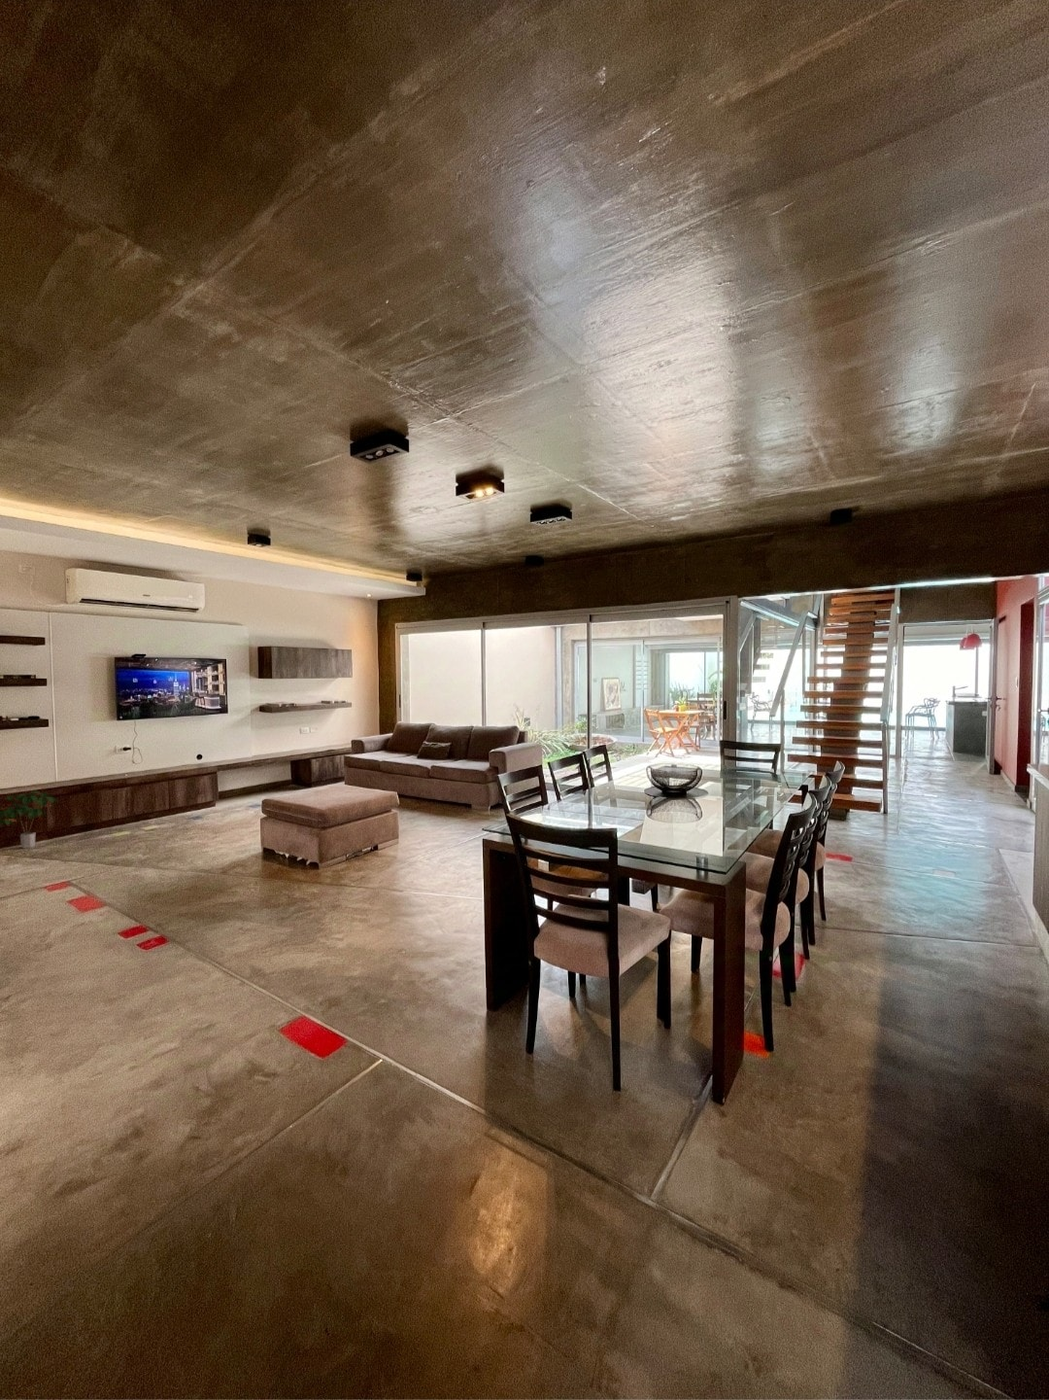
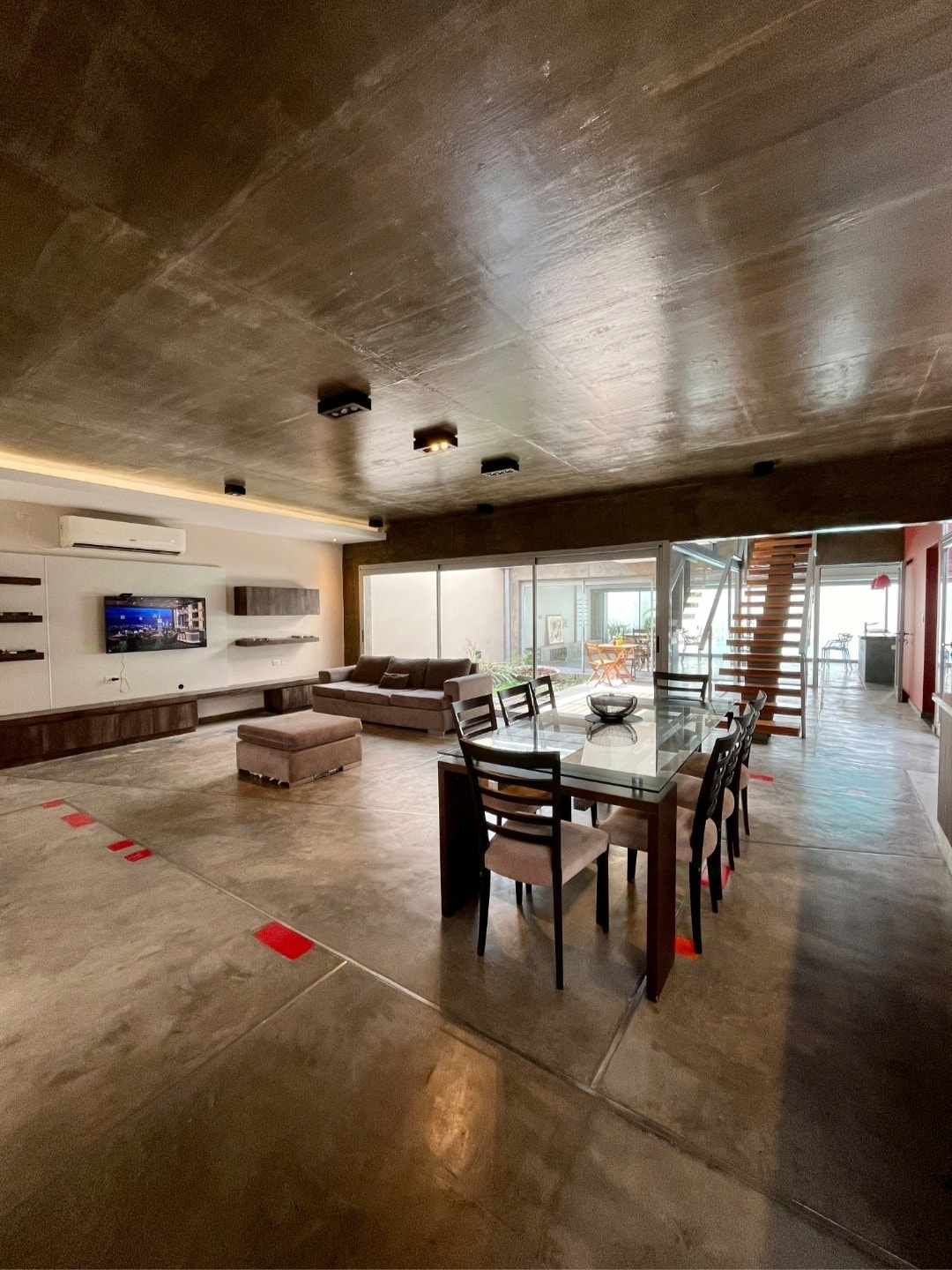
- potted plant (29, 817)
